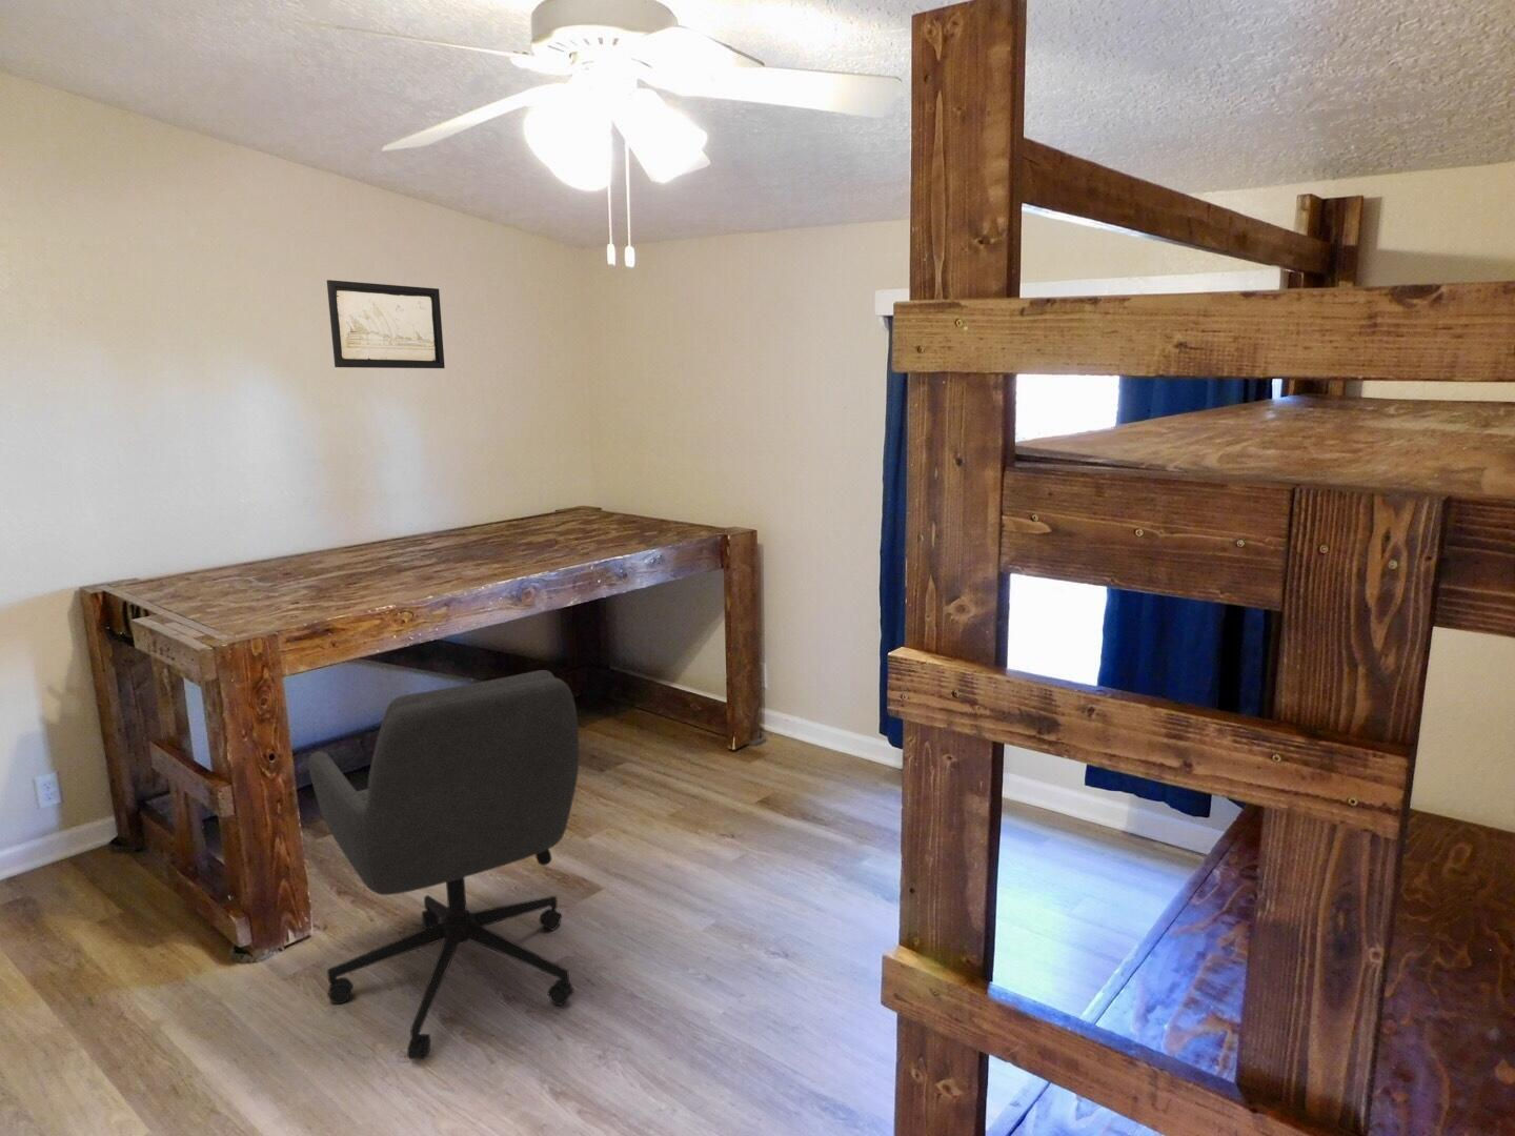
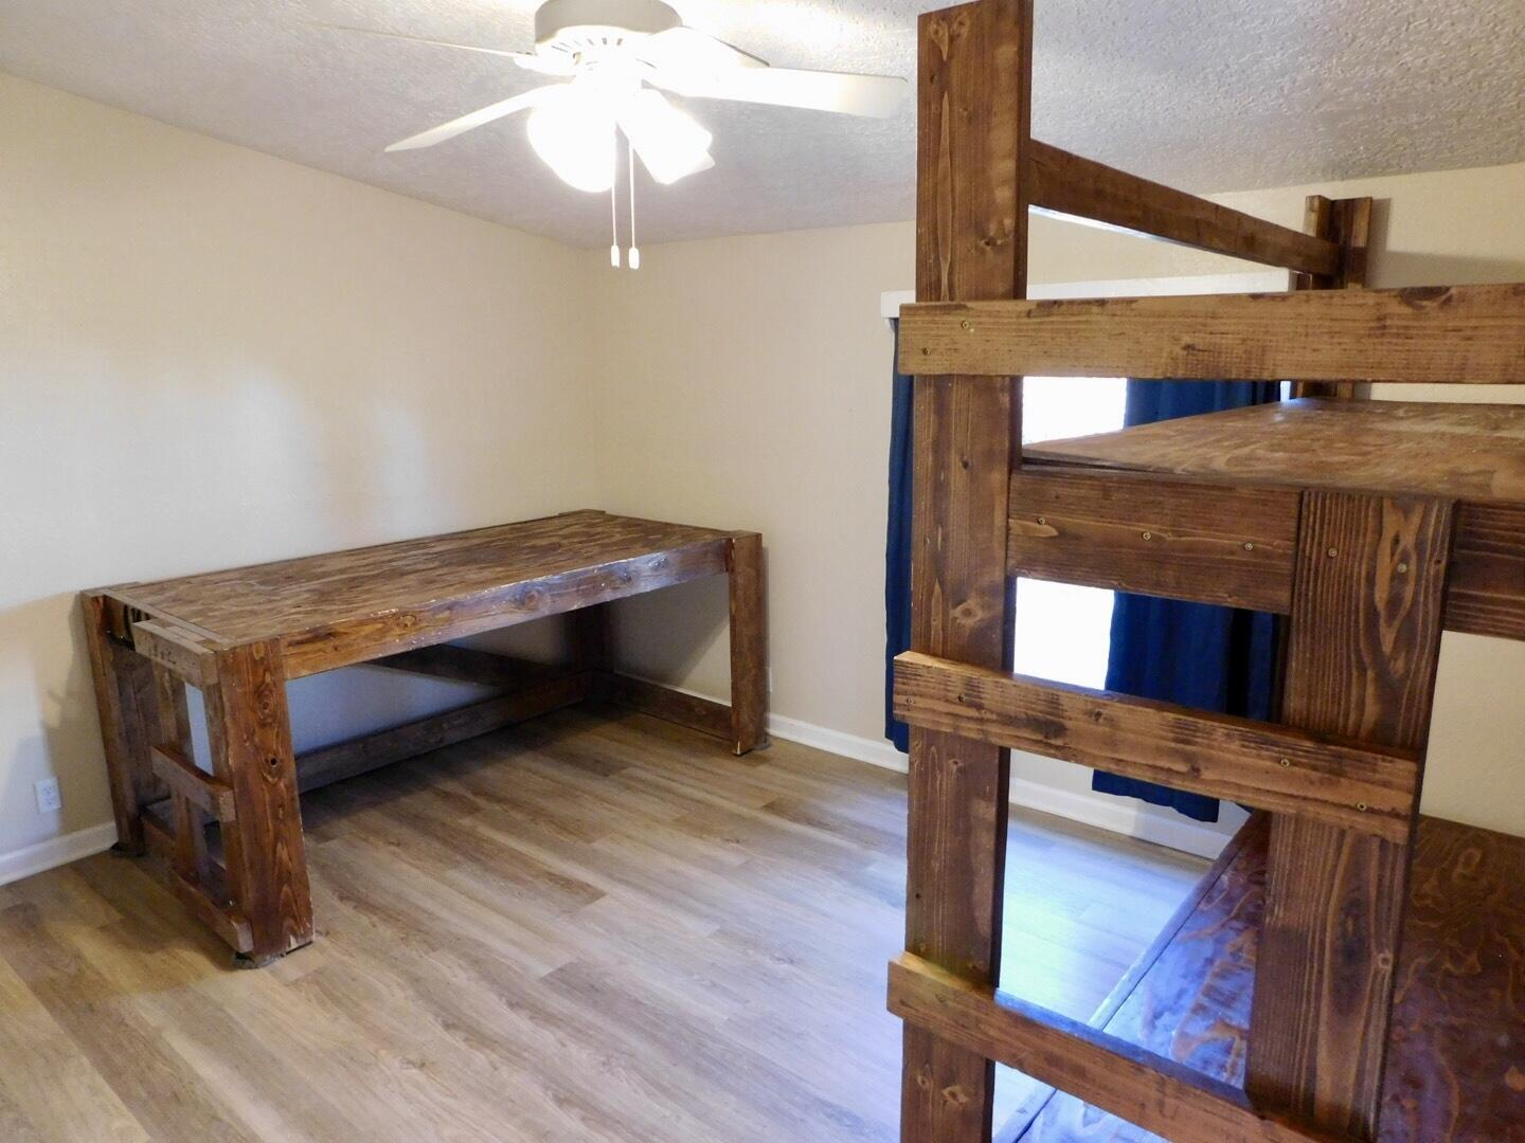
- office chair (452, 825)
- wall art (388, 326)
